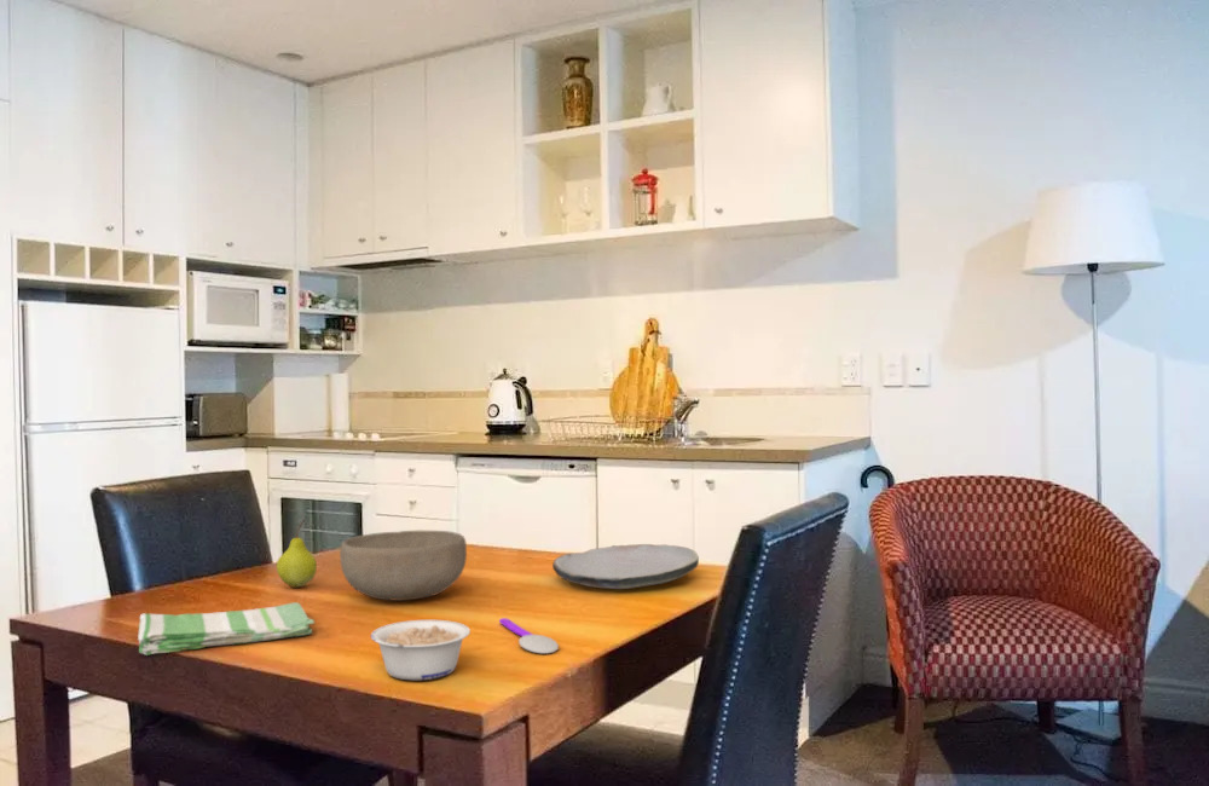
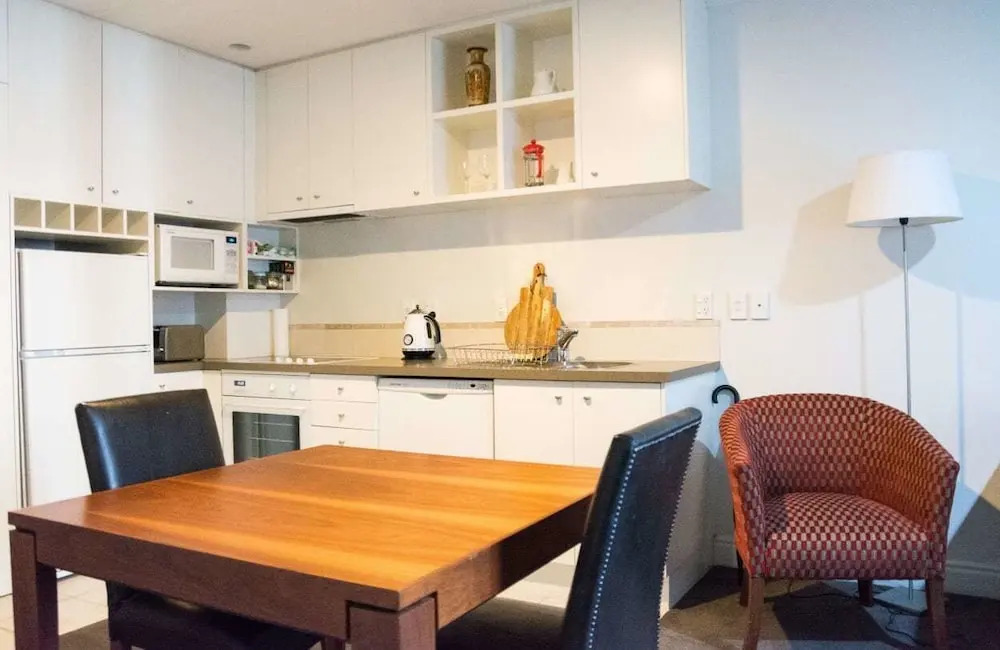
- legume (422, 648)
- plate (625, 566)
- spoon (523, 632)
- fruit (295, 554)
- dish towel (225, 623)
- bowl (405, 567)
